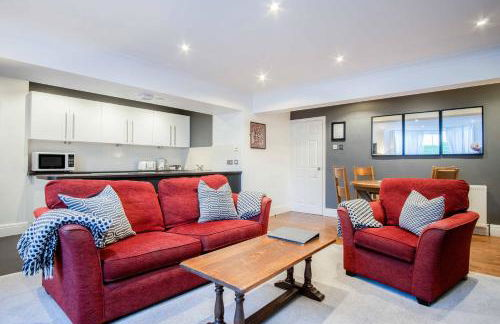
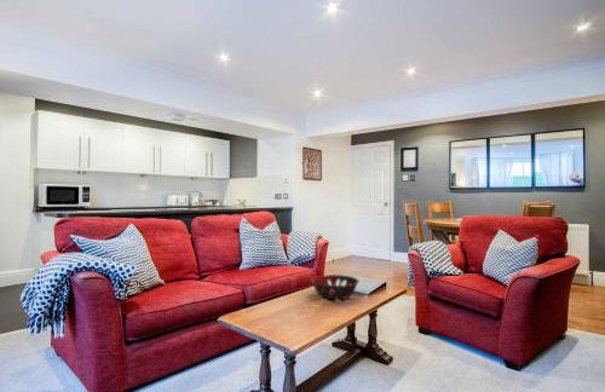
+ decorative bowl (334, 287)
